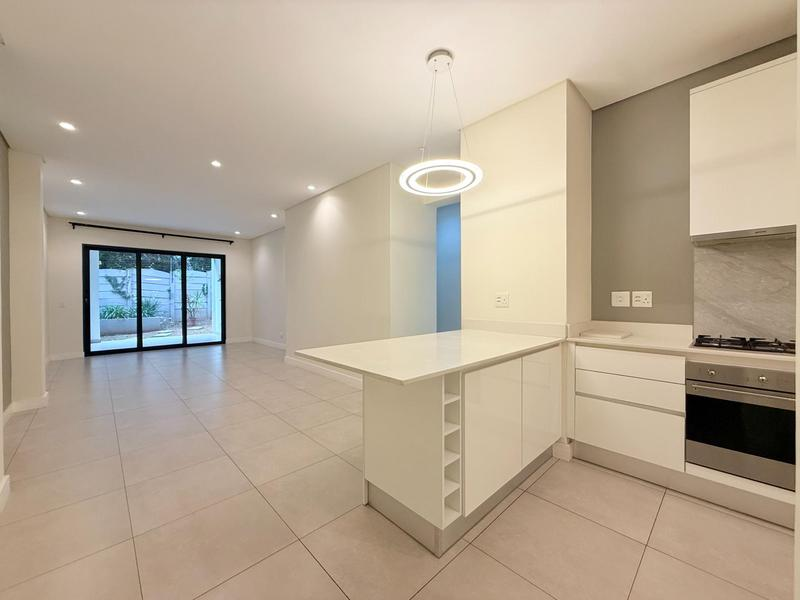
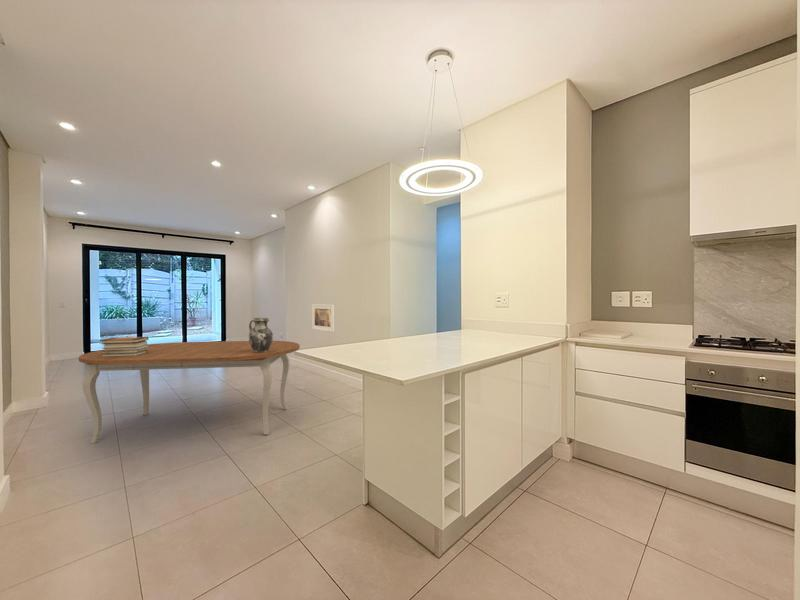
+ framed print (322, 317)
+ ceramic jug (261, 334)
+ dining table (201, 367)
+ book stack (125, 346)
